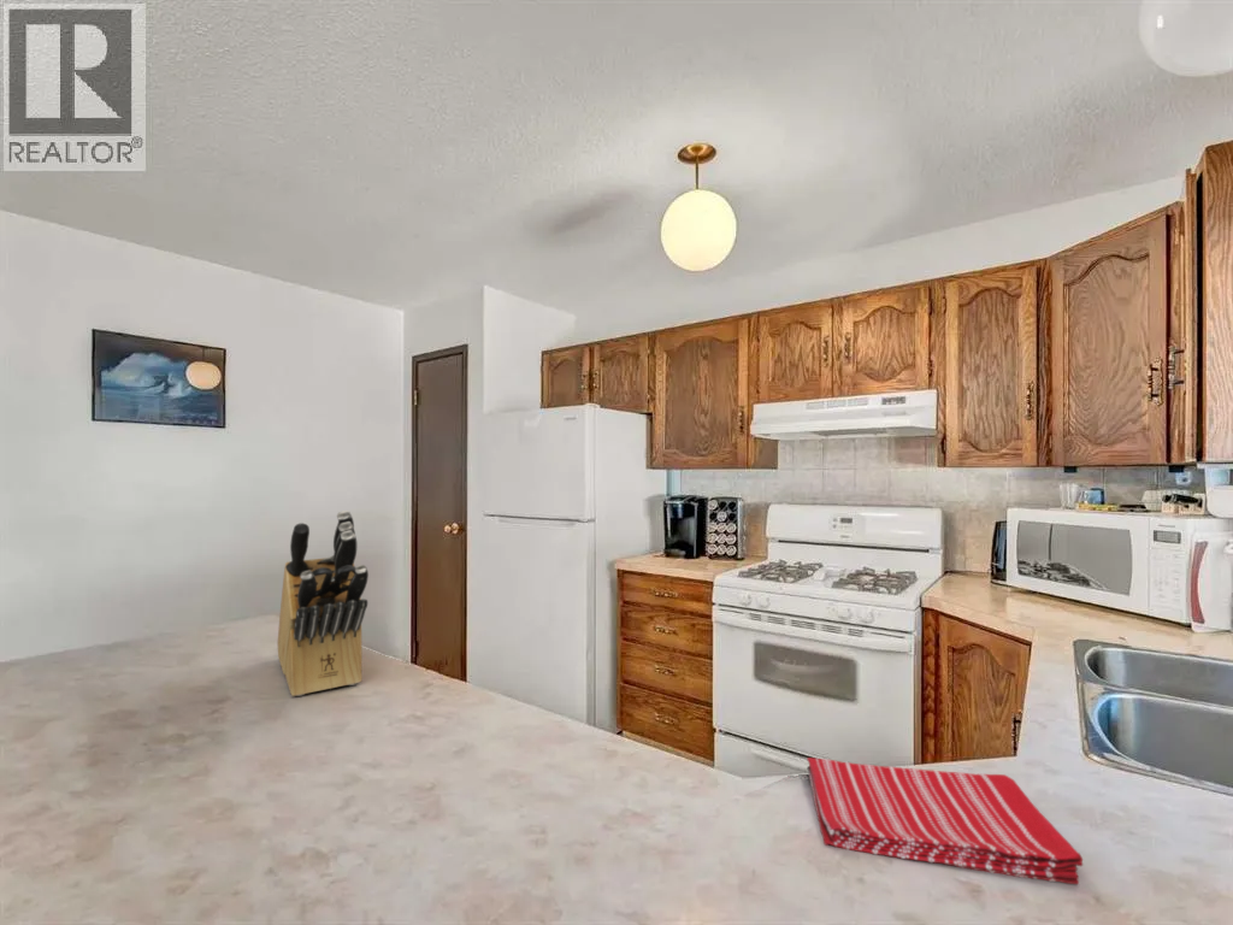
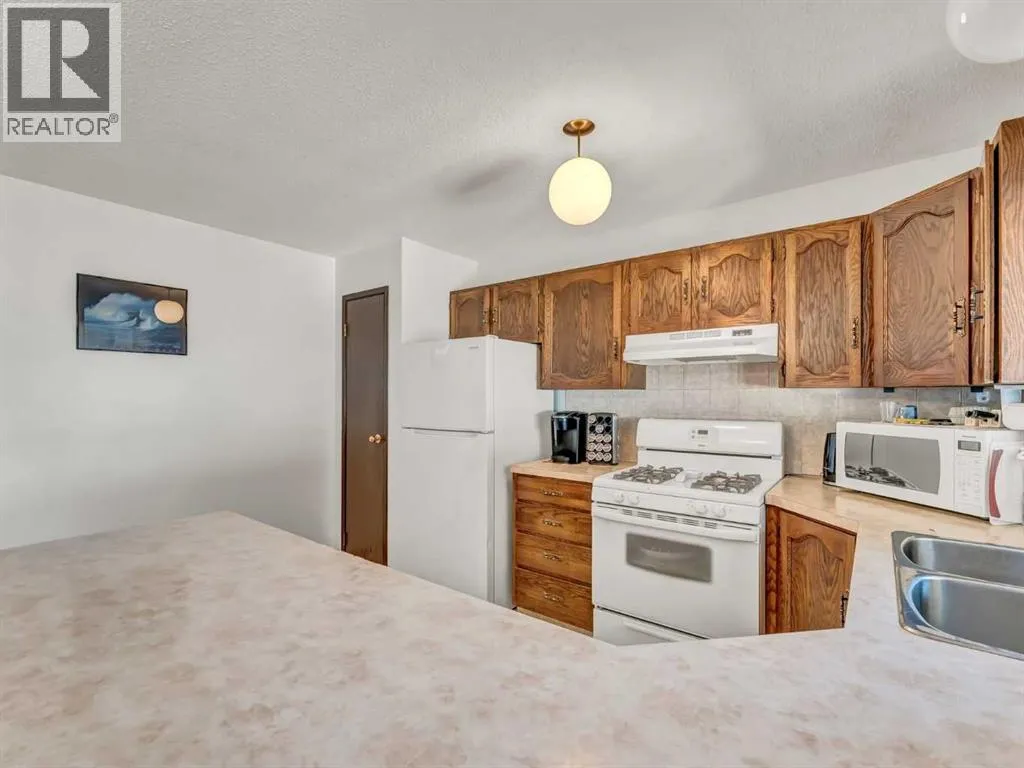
- dish towel (925, 807)
- knife block (319, 591)
